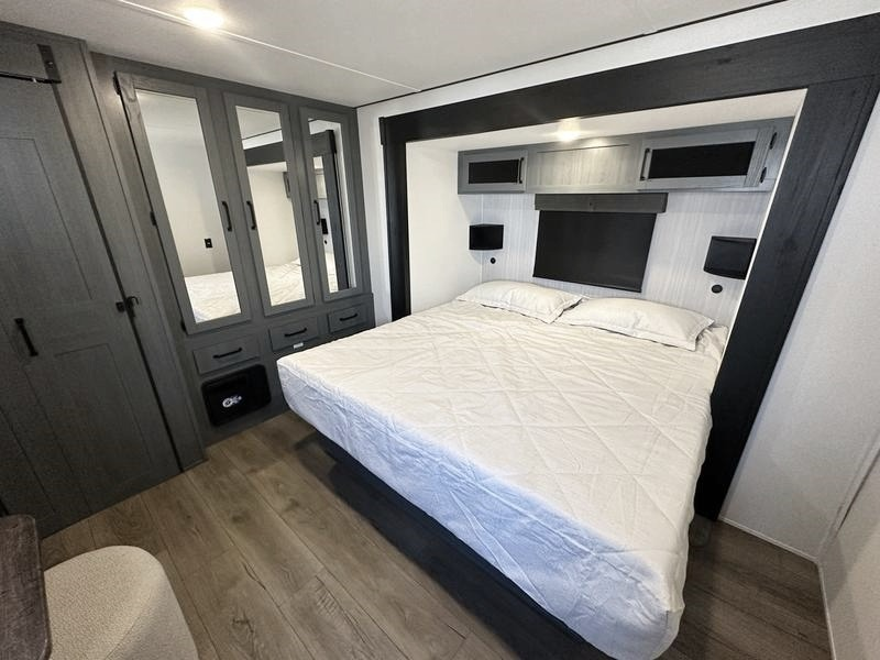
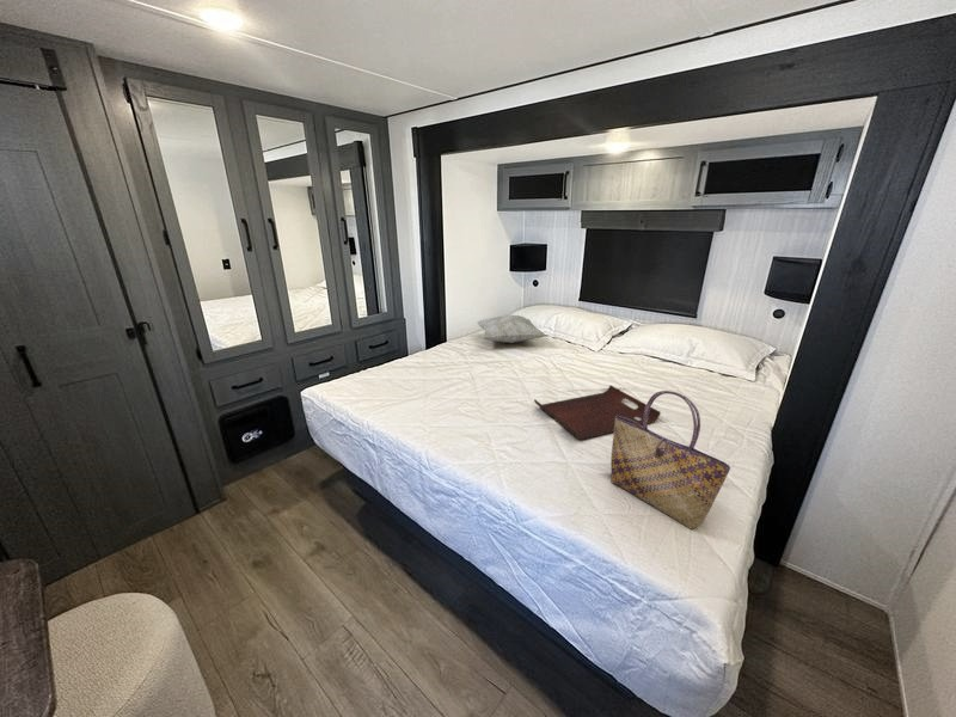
+ serving tray (594, 409)
+ decorative pillow (508, 327)
+ tote bag (664, 448)
